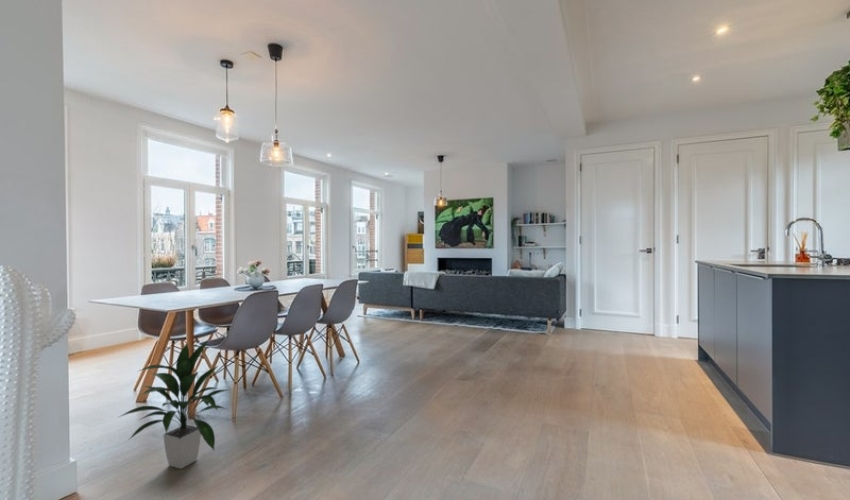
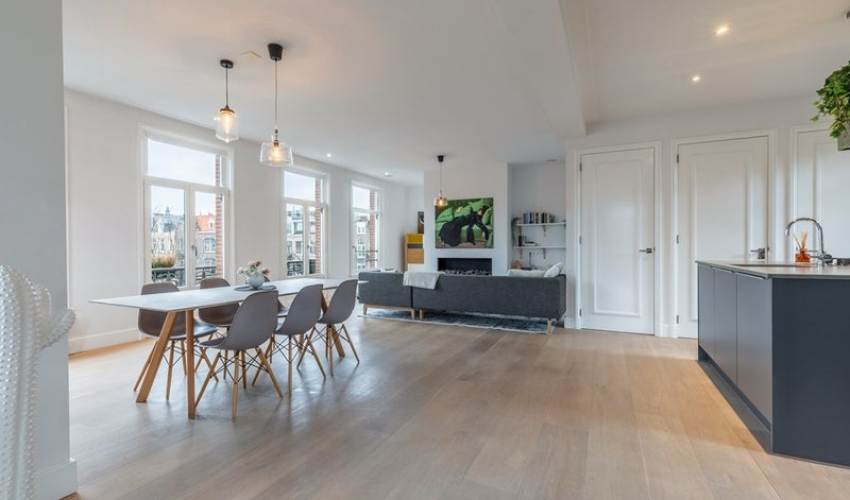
- indoor plant (182, 404)
